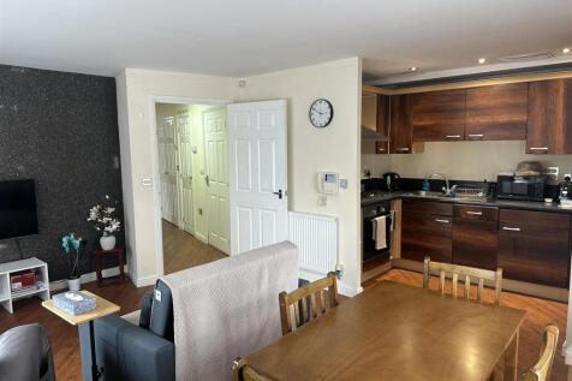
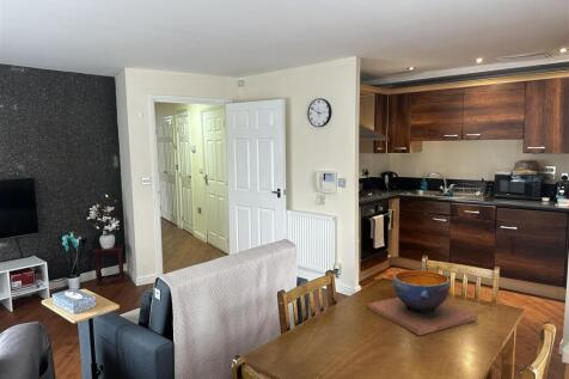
+ decorative bowl (420, 294)
